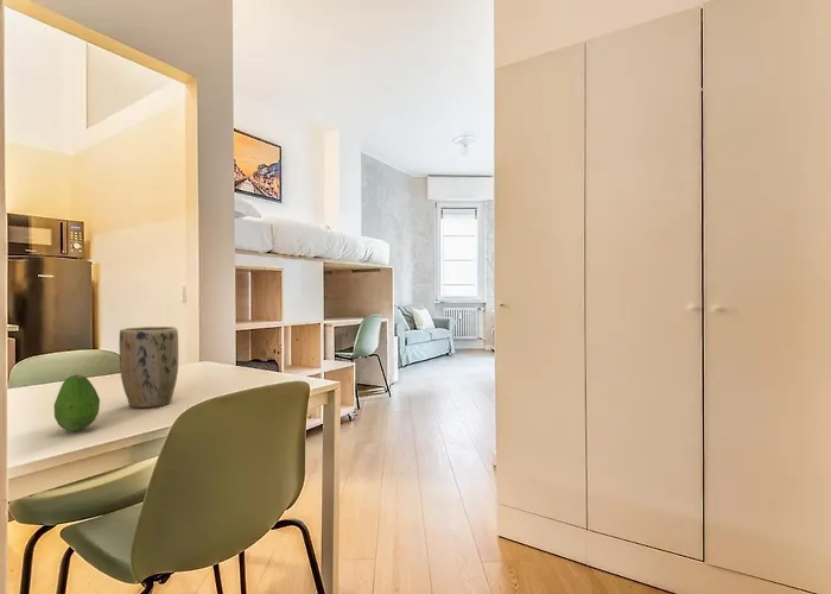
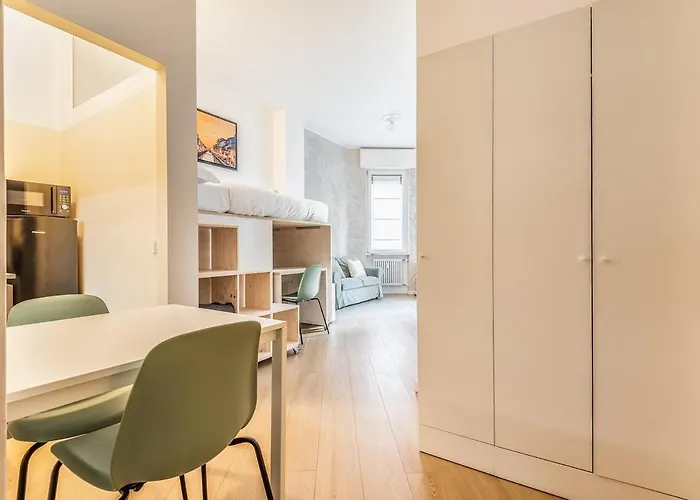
- fruit (77, 402)
- plant pot (150, 366)
